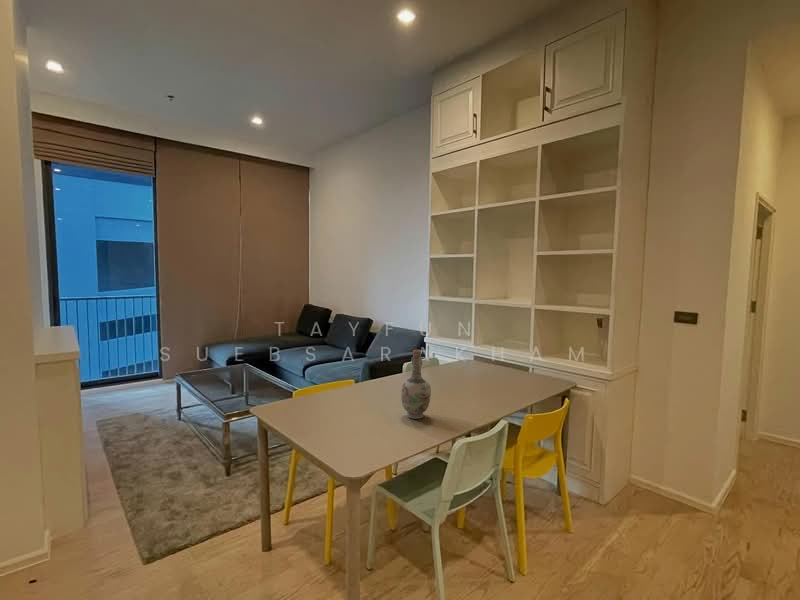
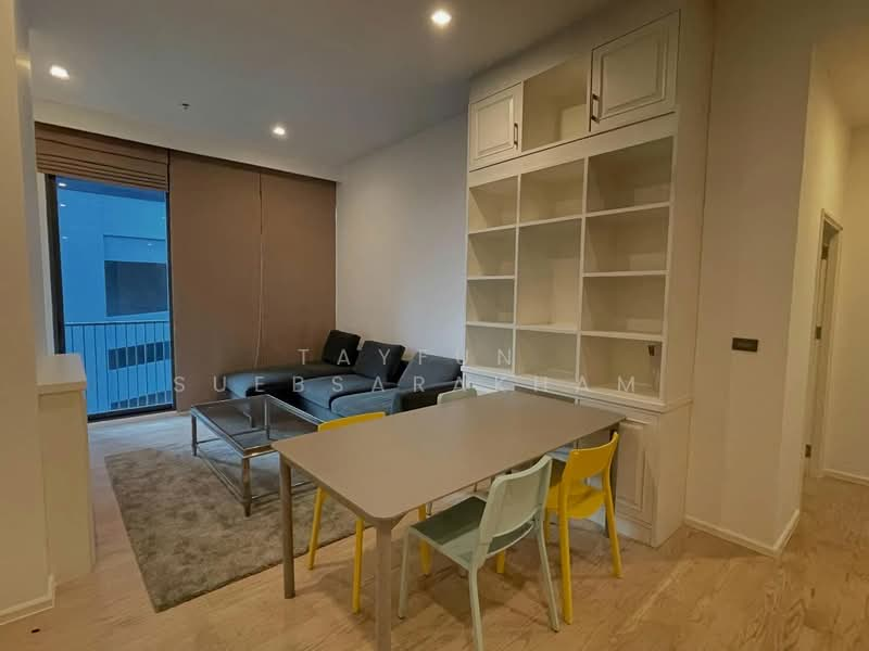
- vase (416, 383)
